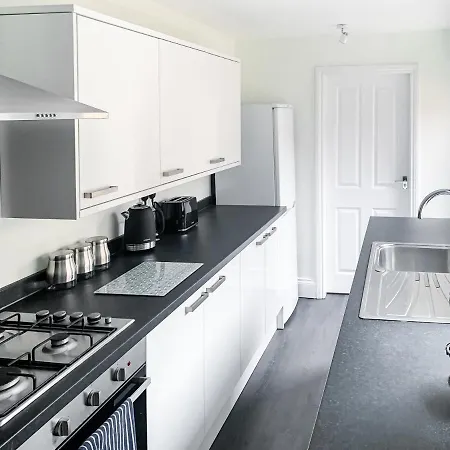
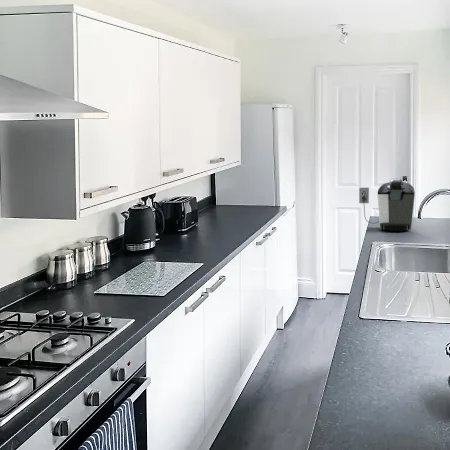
+ coffee maker (385, 203)
